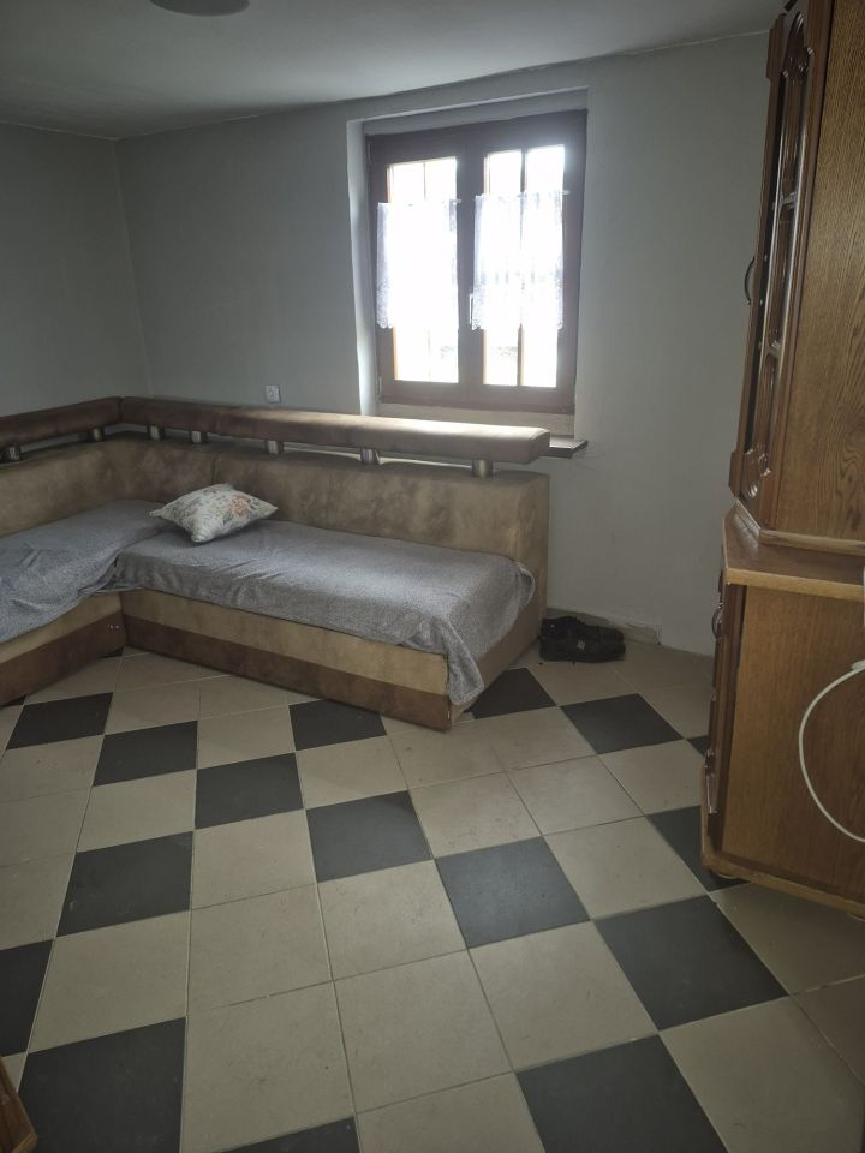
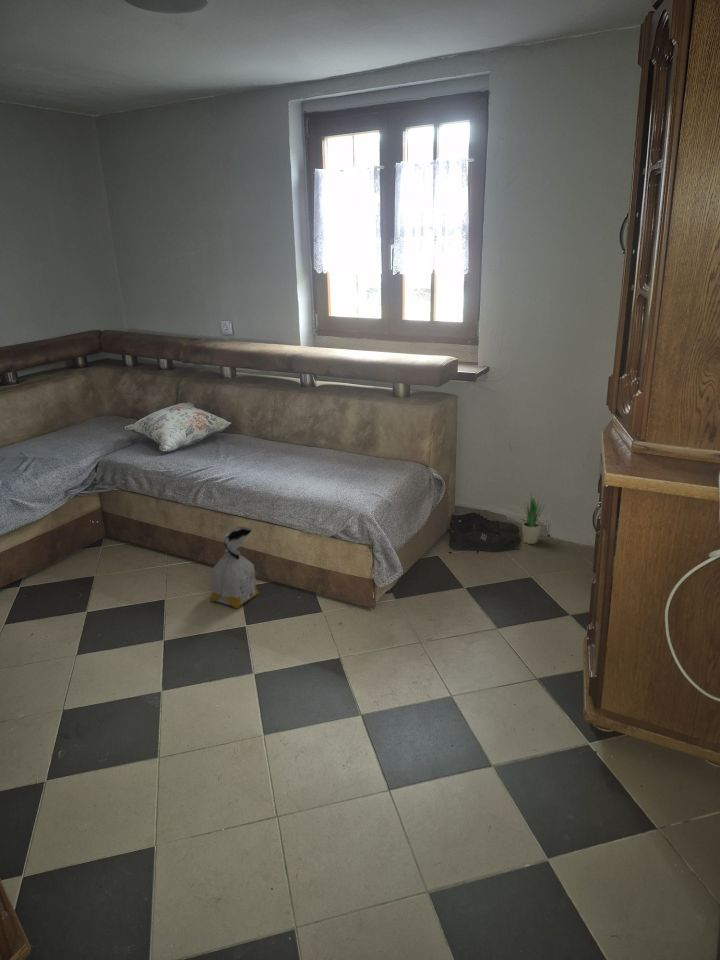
+ bag (234, 562)
+ potted plant (533, 517)
